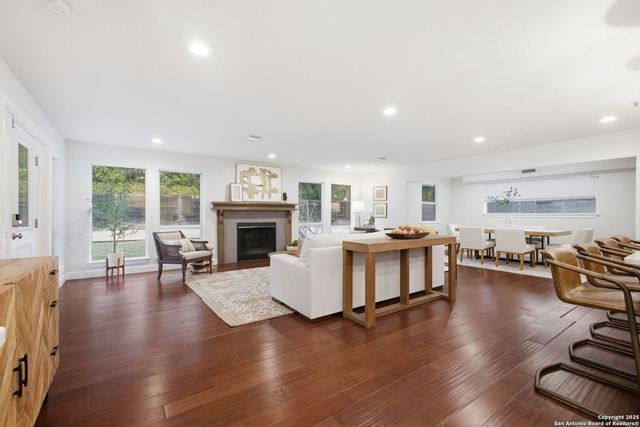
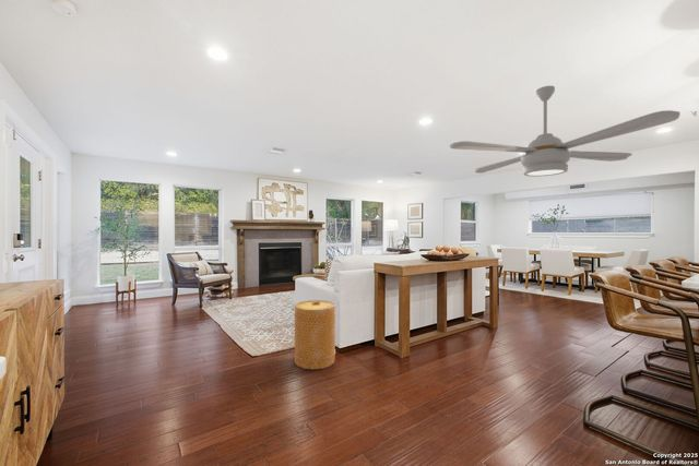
+ ceiling fan (545, 131)
+ basket (315, 332)
